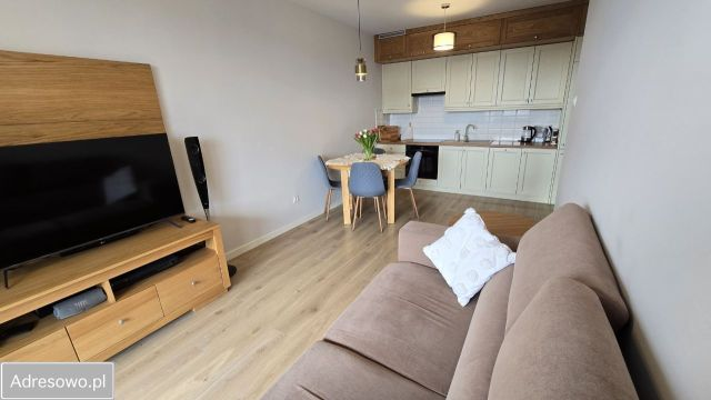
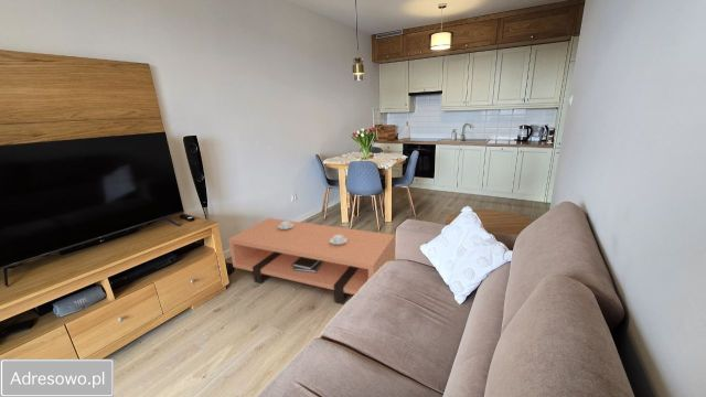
+ coffee table (311, 254)
